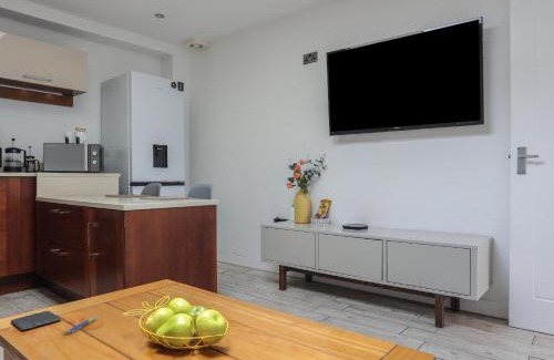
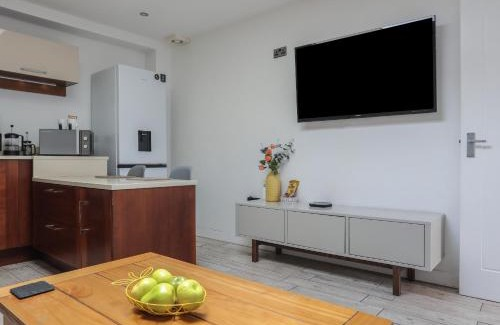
- pen (83, 323)
